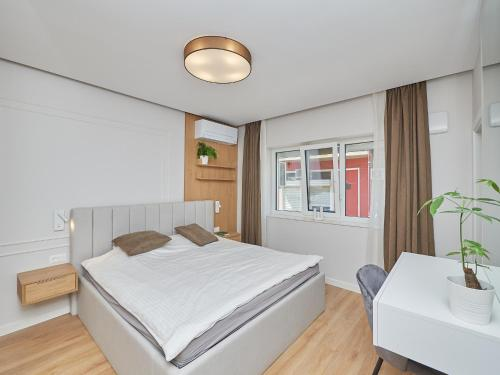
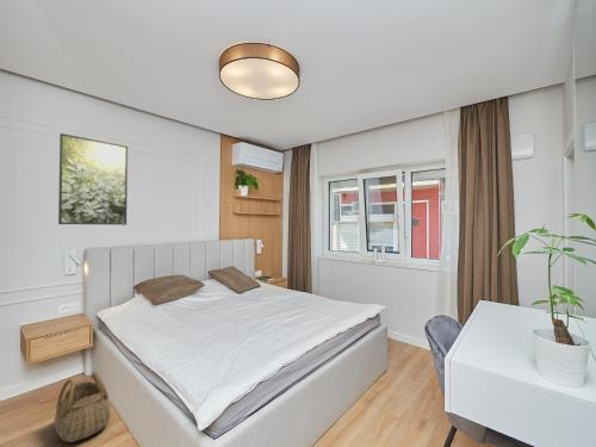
+ basket (82, 402)
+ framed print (95, 182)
